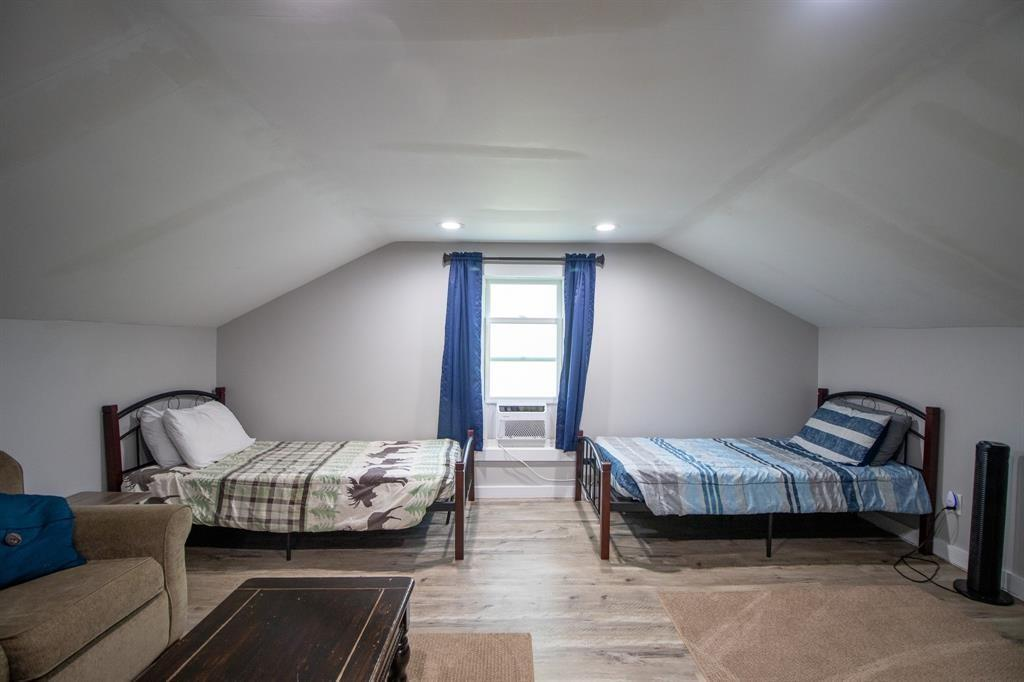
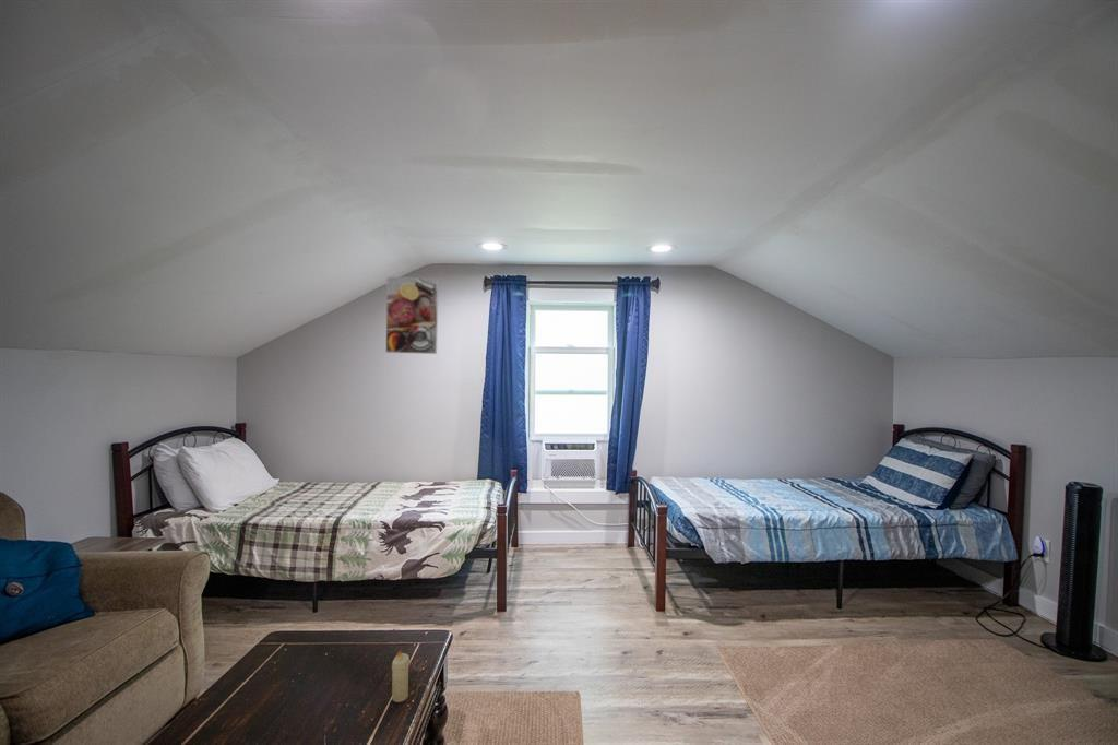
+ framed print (412, 315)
+ candle (400, 673)
